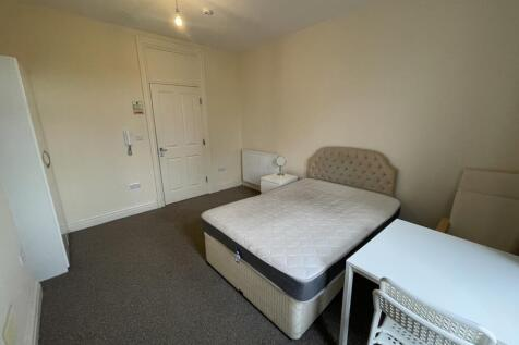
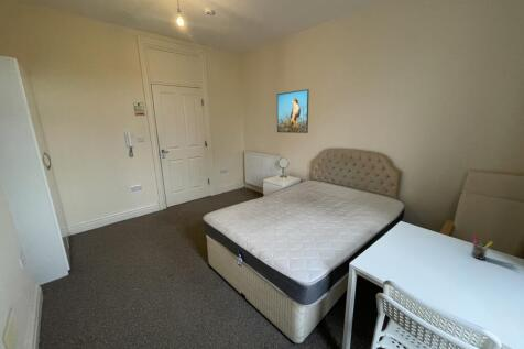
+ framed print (292, 112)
+ pen holder (479, 247)
